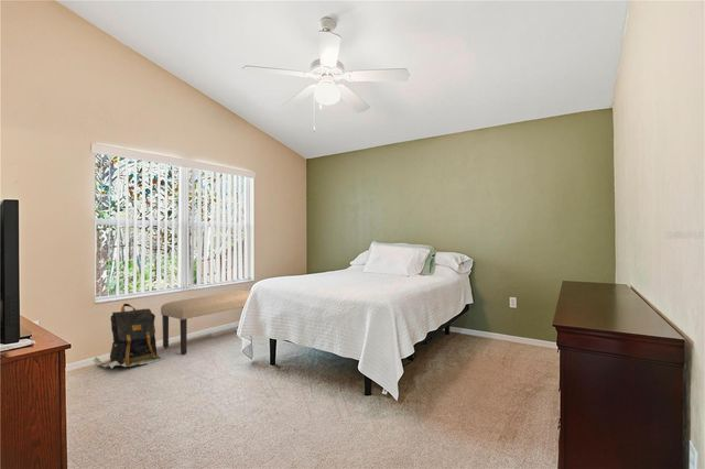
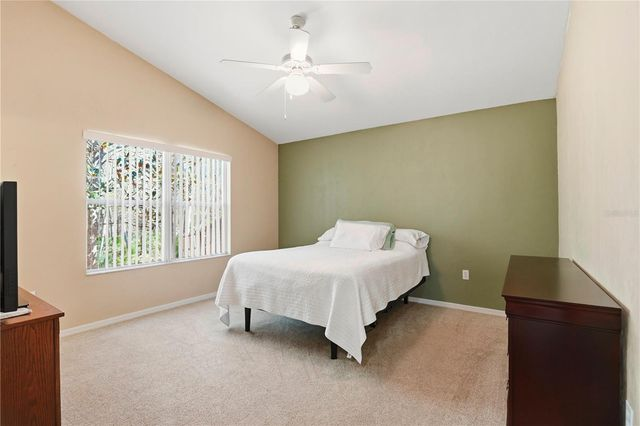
- backpack (130, 334)
- bench (218, 312)
